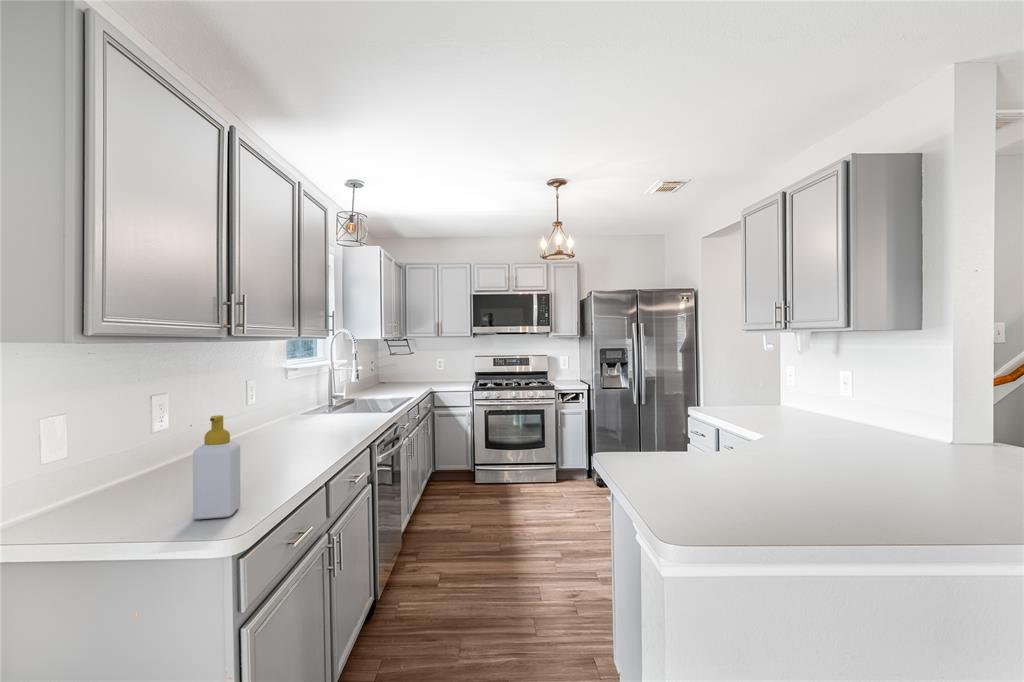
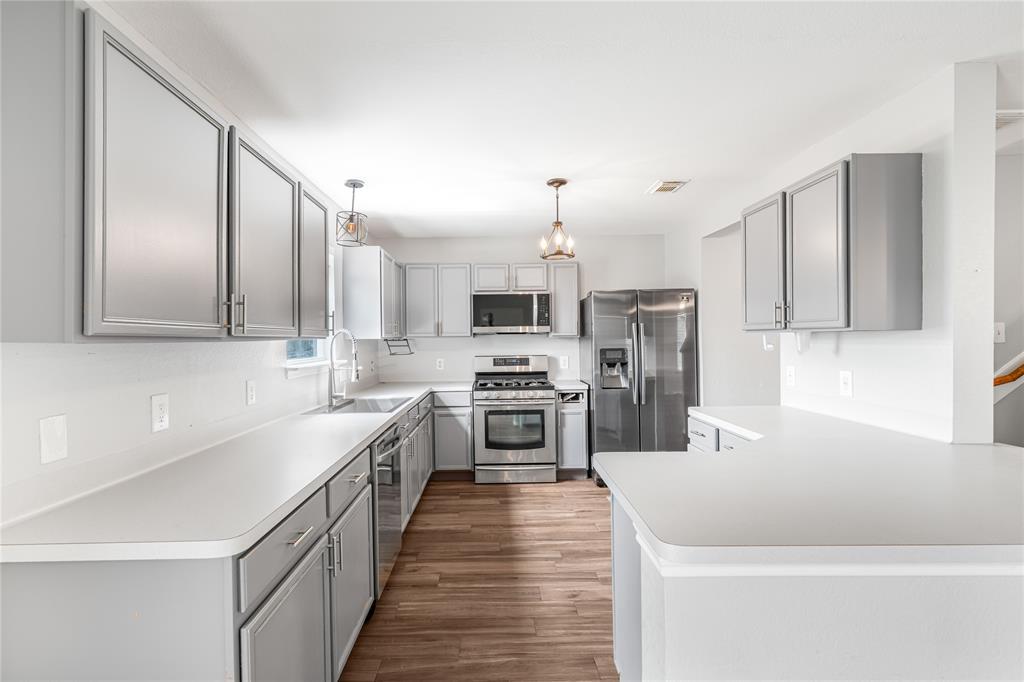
- soap bottle (217, 464)
